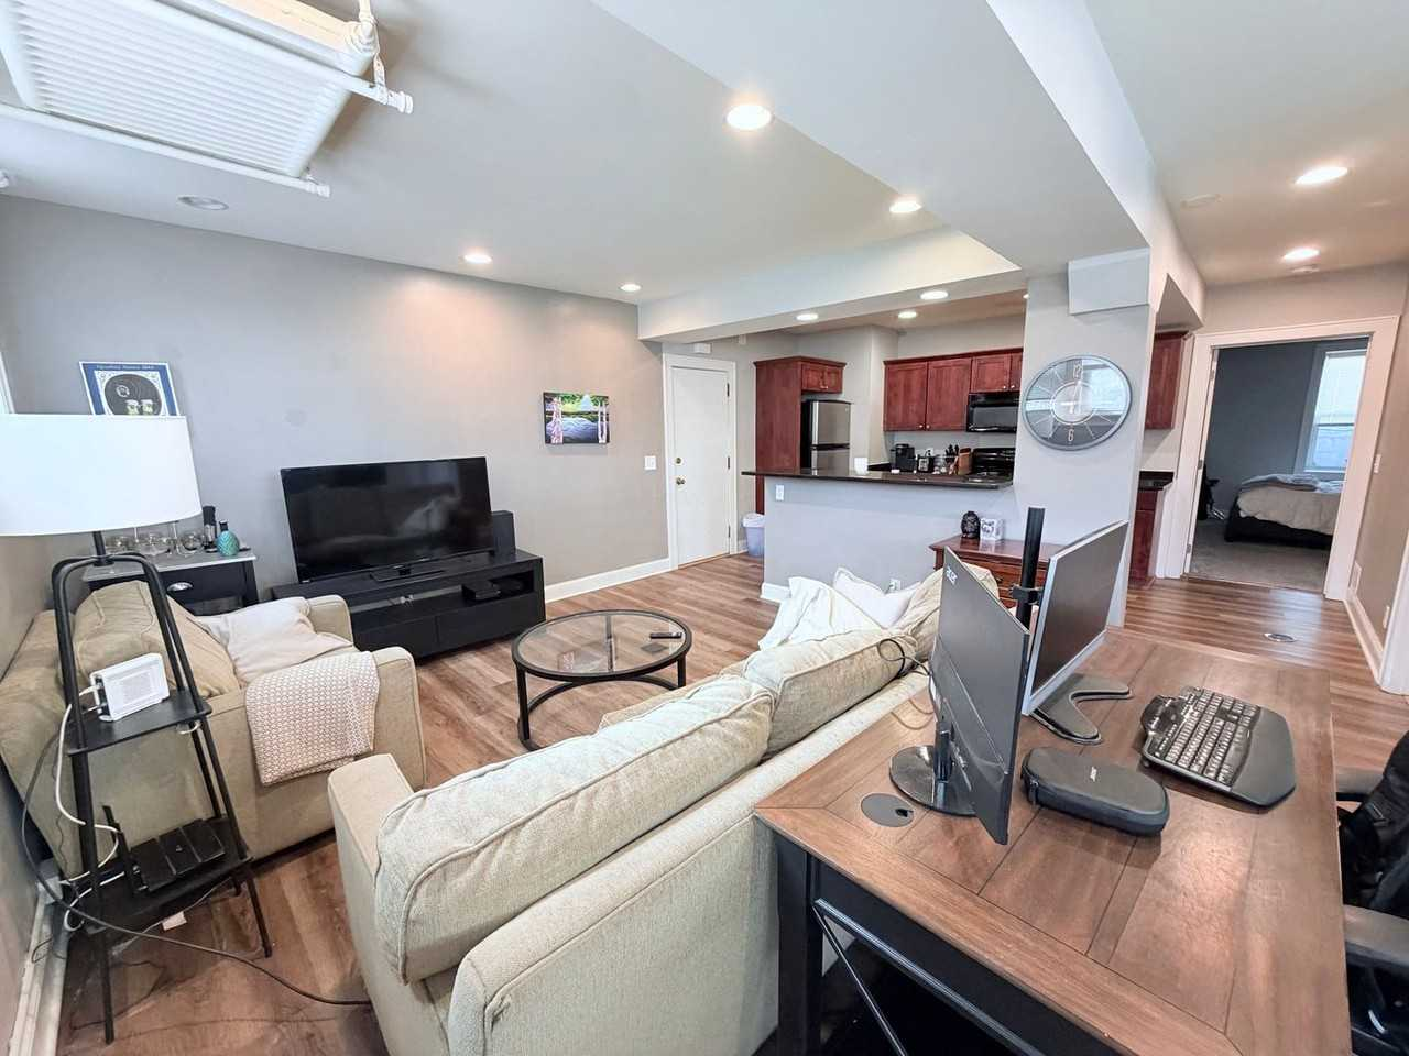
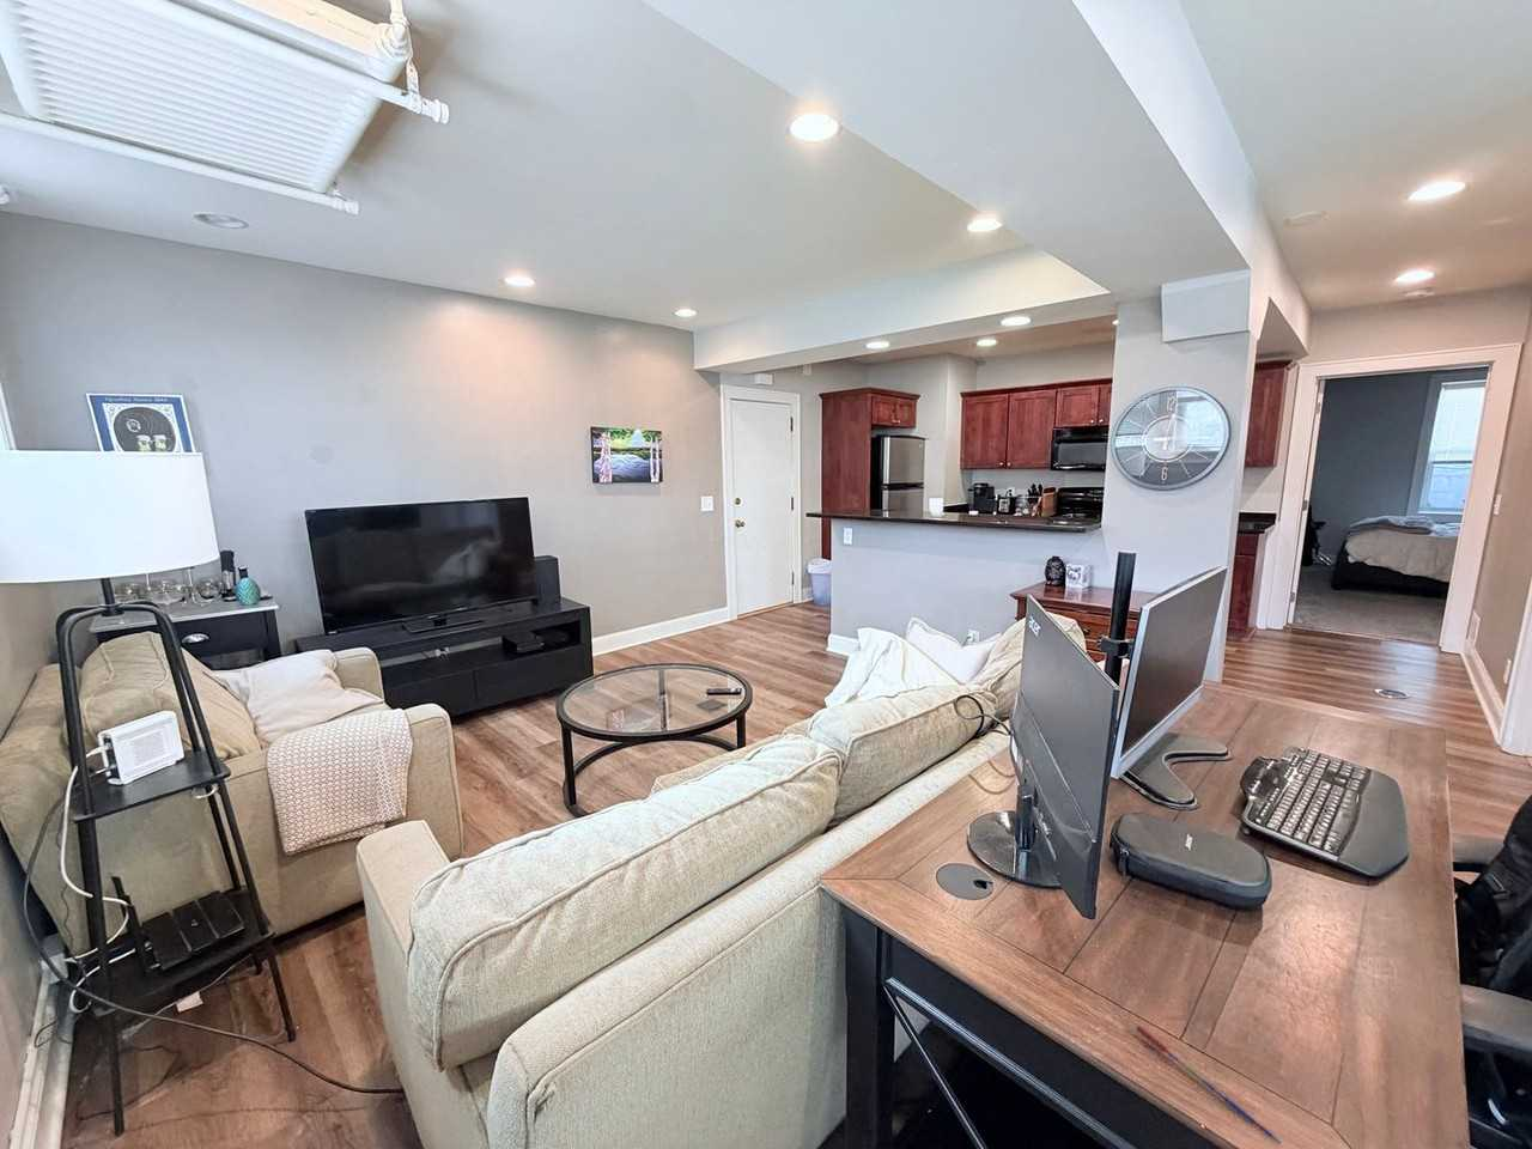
+ pen (1201, 1078)
